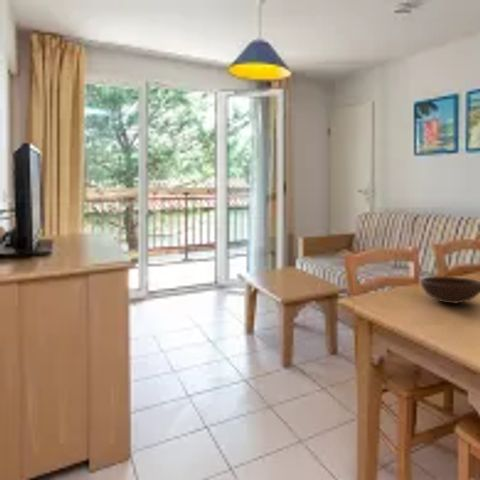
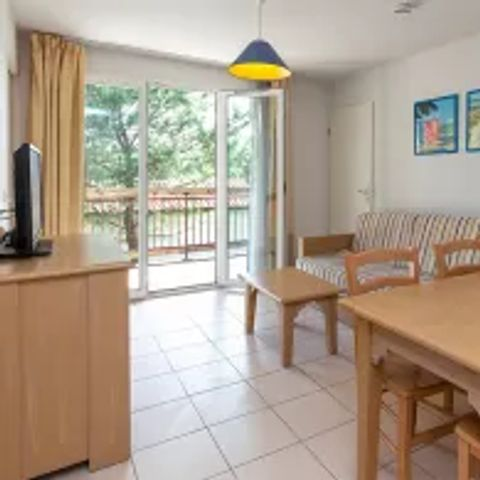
- bowl (450, 291)
